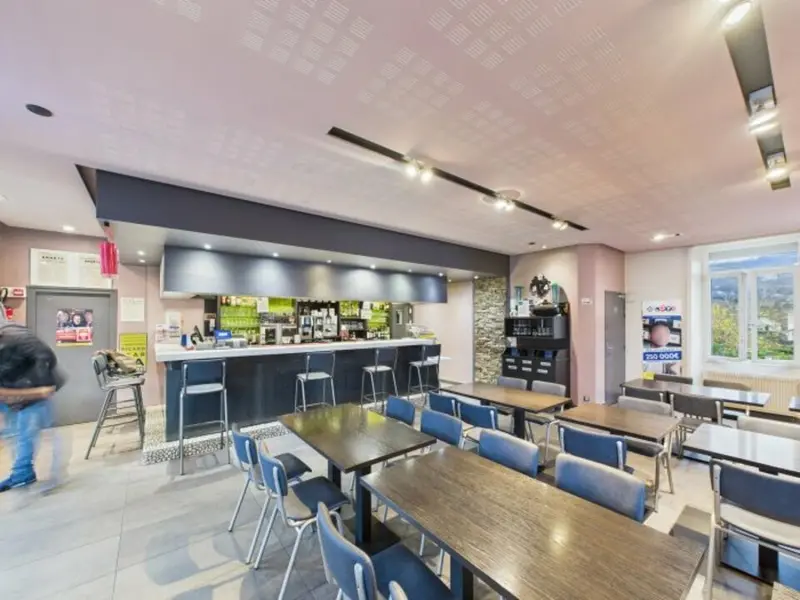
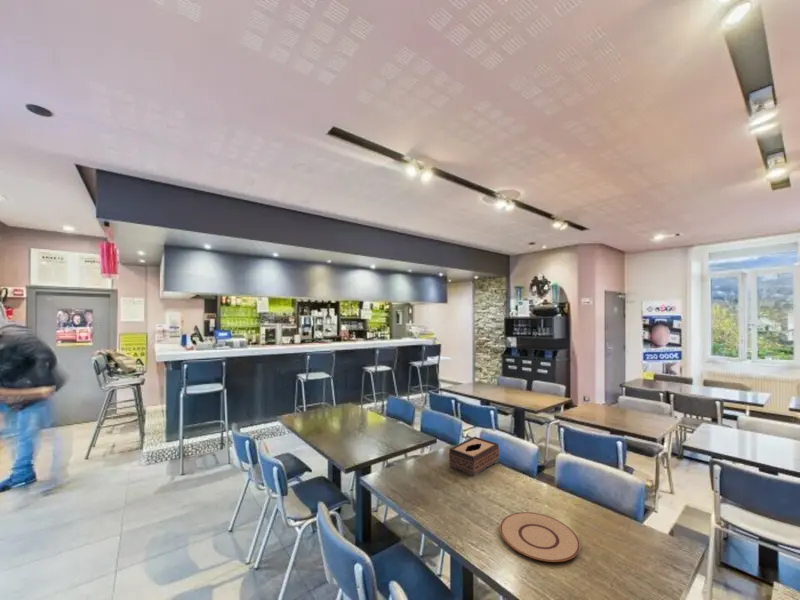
+ tissue box (474, 455)
+ plate (538, 536)
